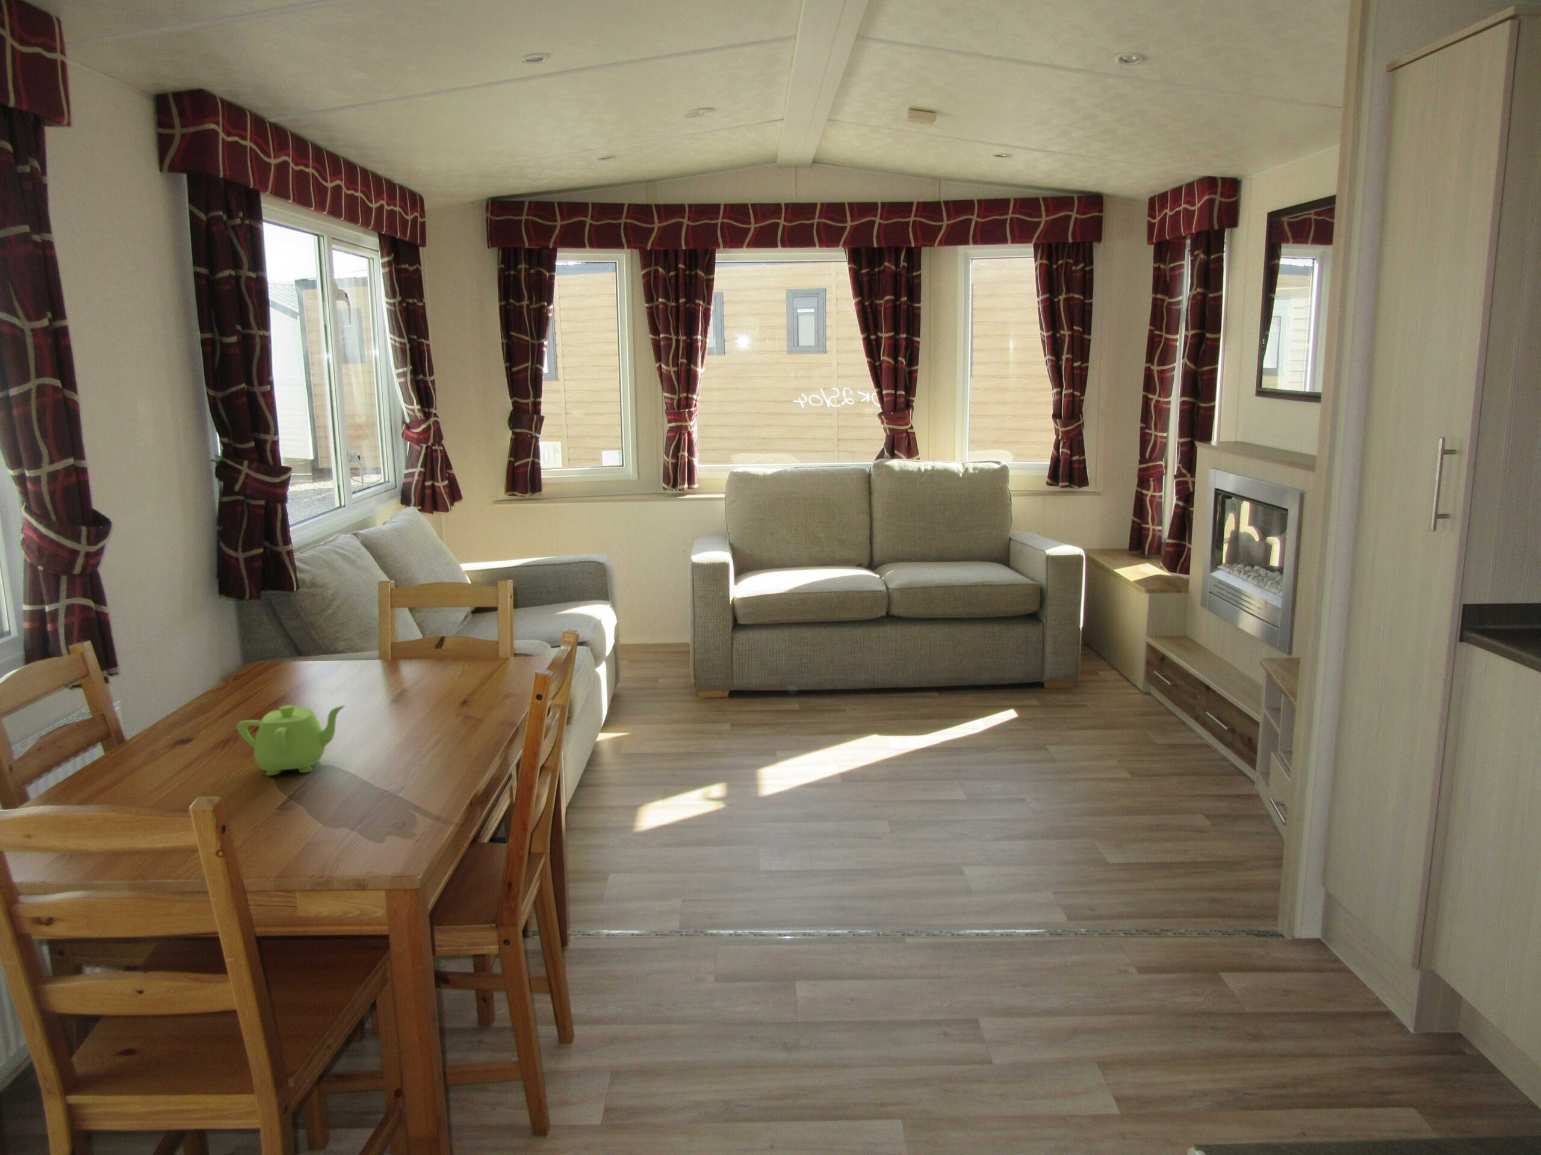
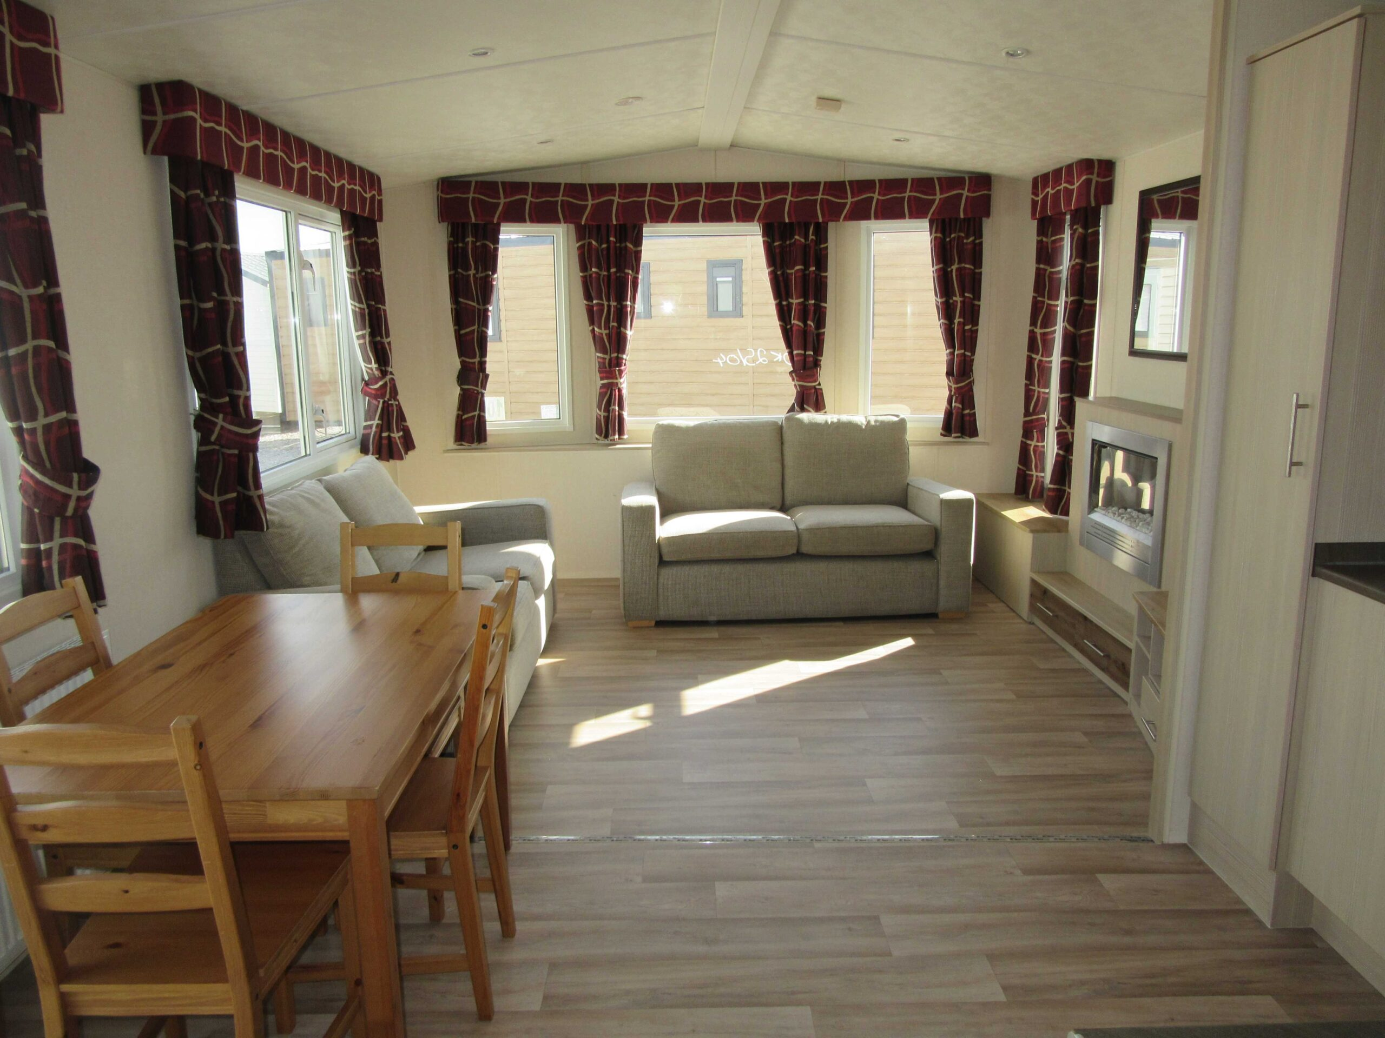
- teapot (294, 736)
